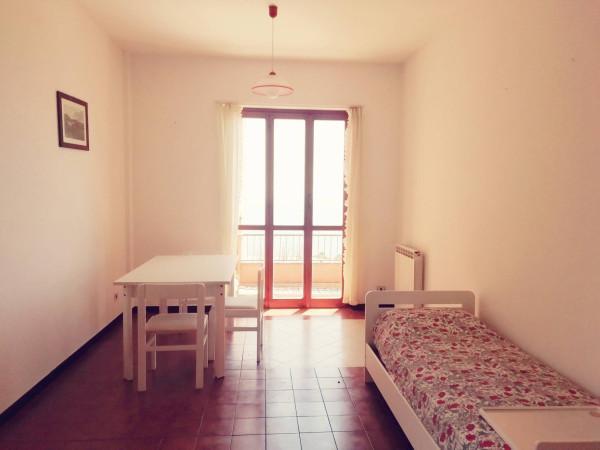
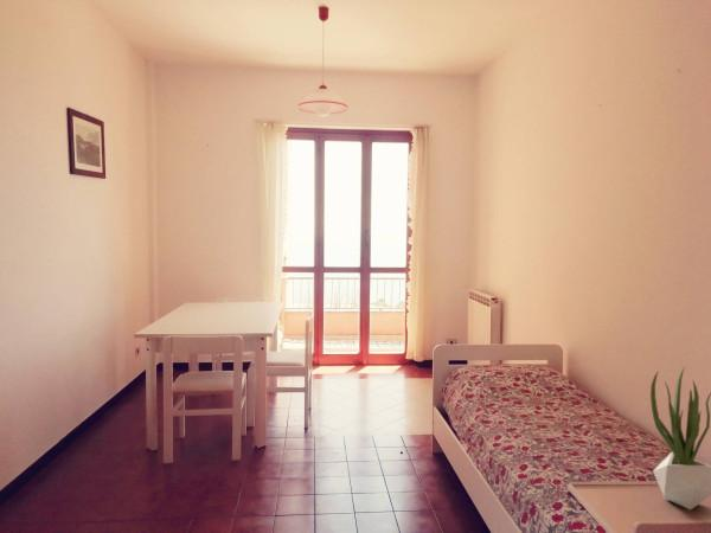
+ potted plant (679, 436)
